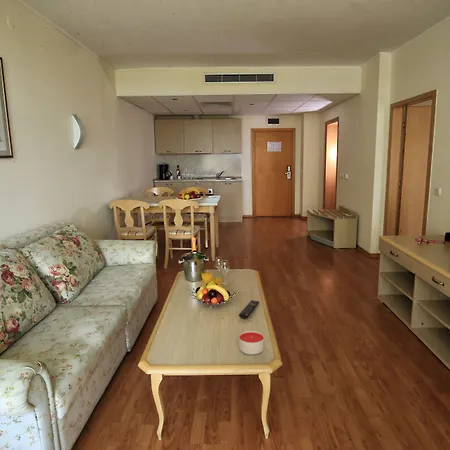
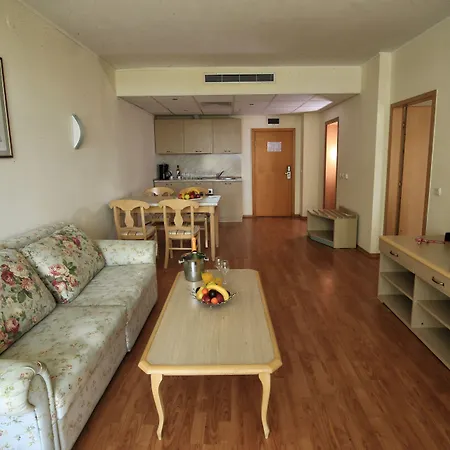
- remote control (249, 309)
- candle (251, 341)
